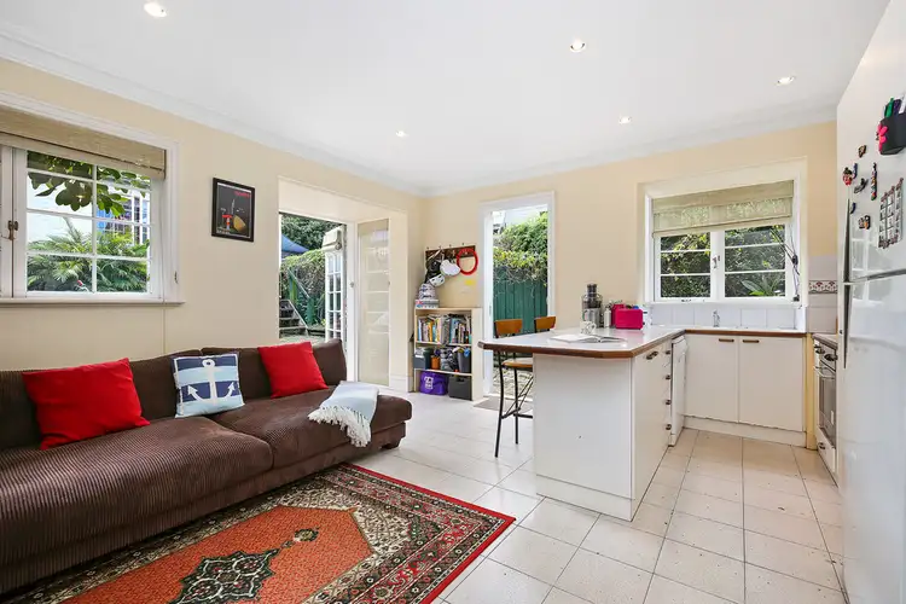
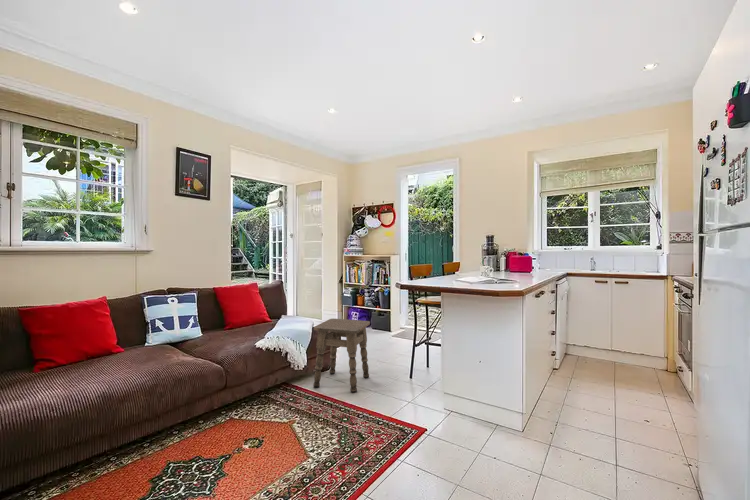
+ side table (347, 351)
